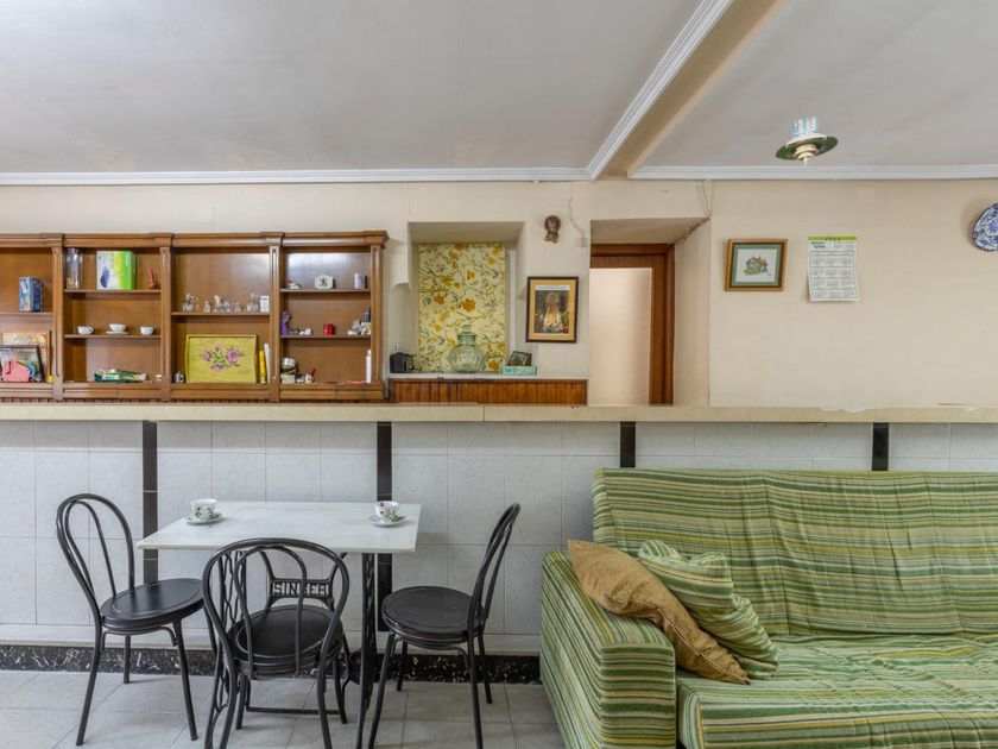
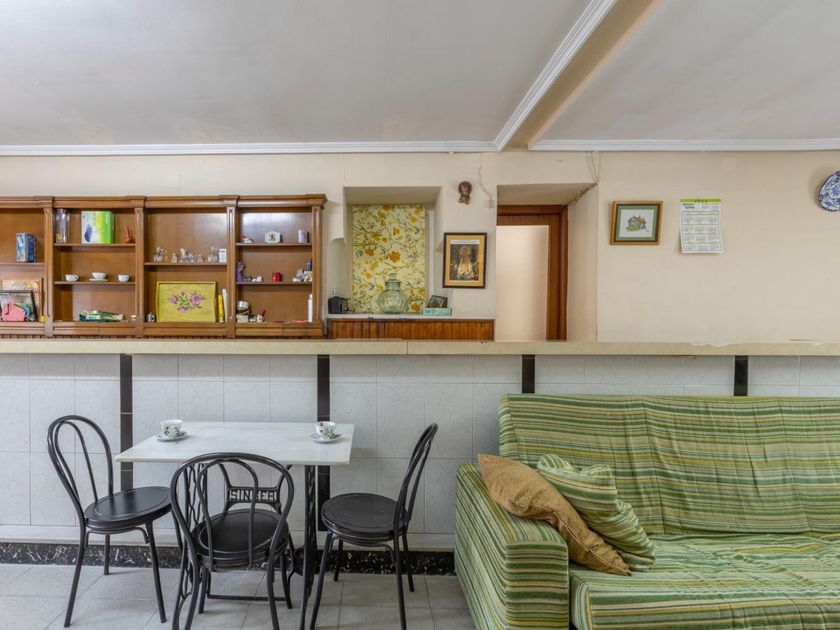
- ceiling lamp (806, 144)
